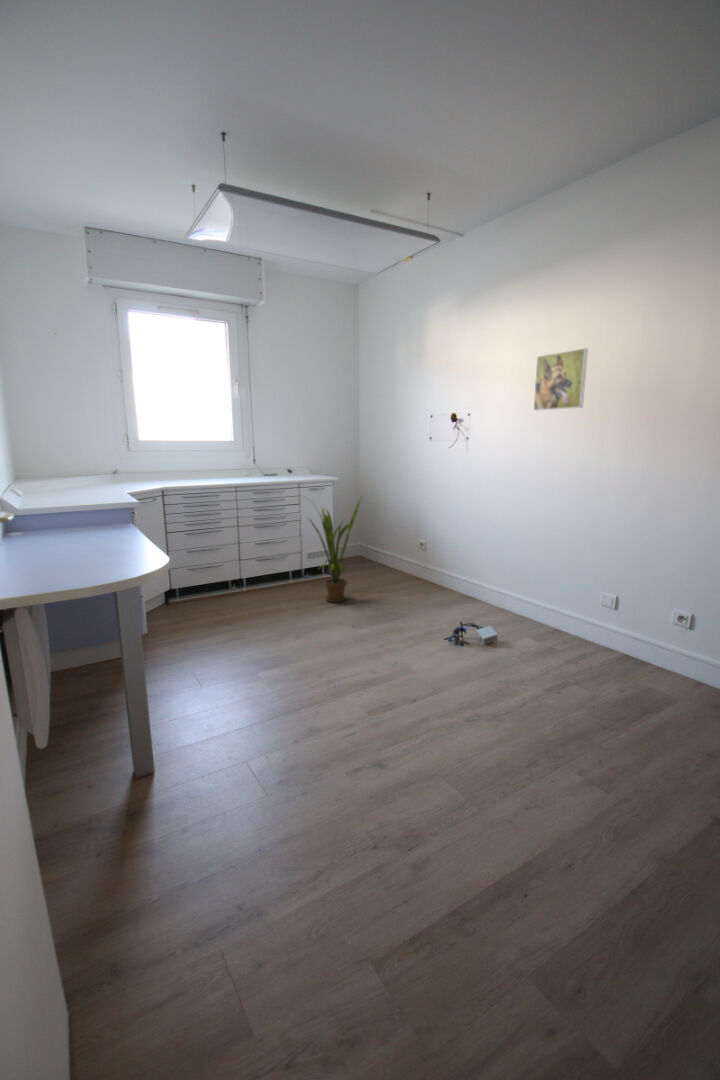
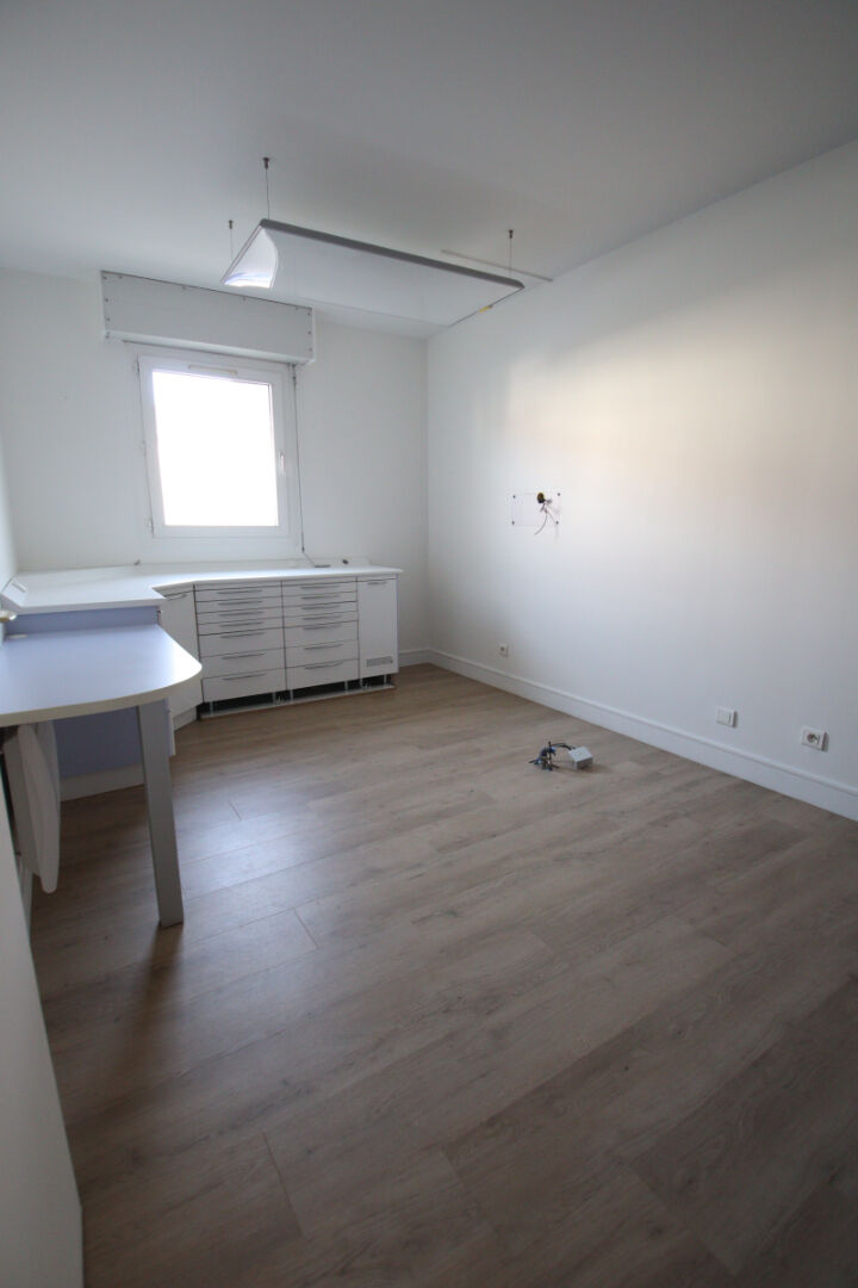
- house plant (329, 549)
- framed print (559, 381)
